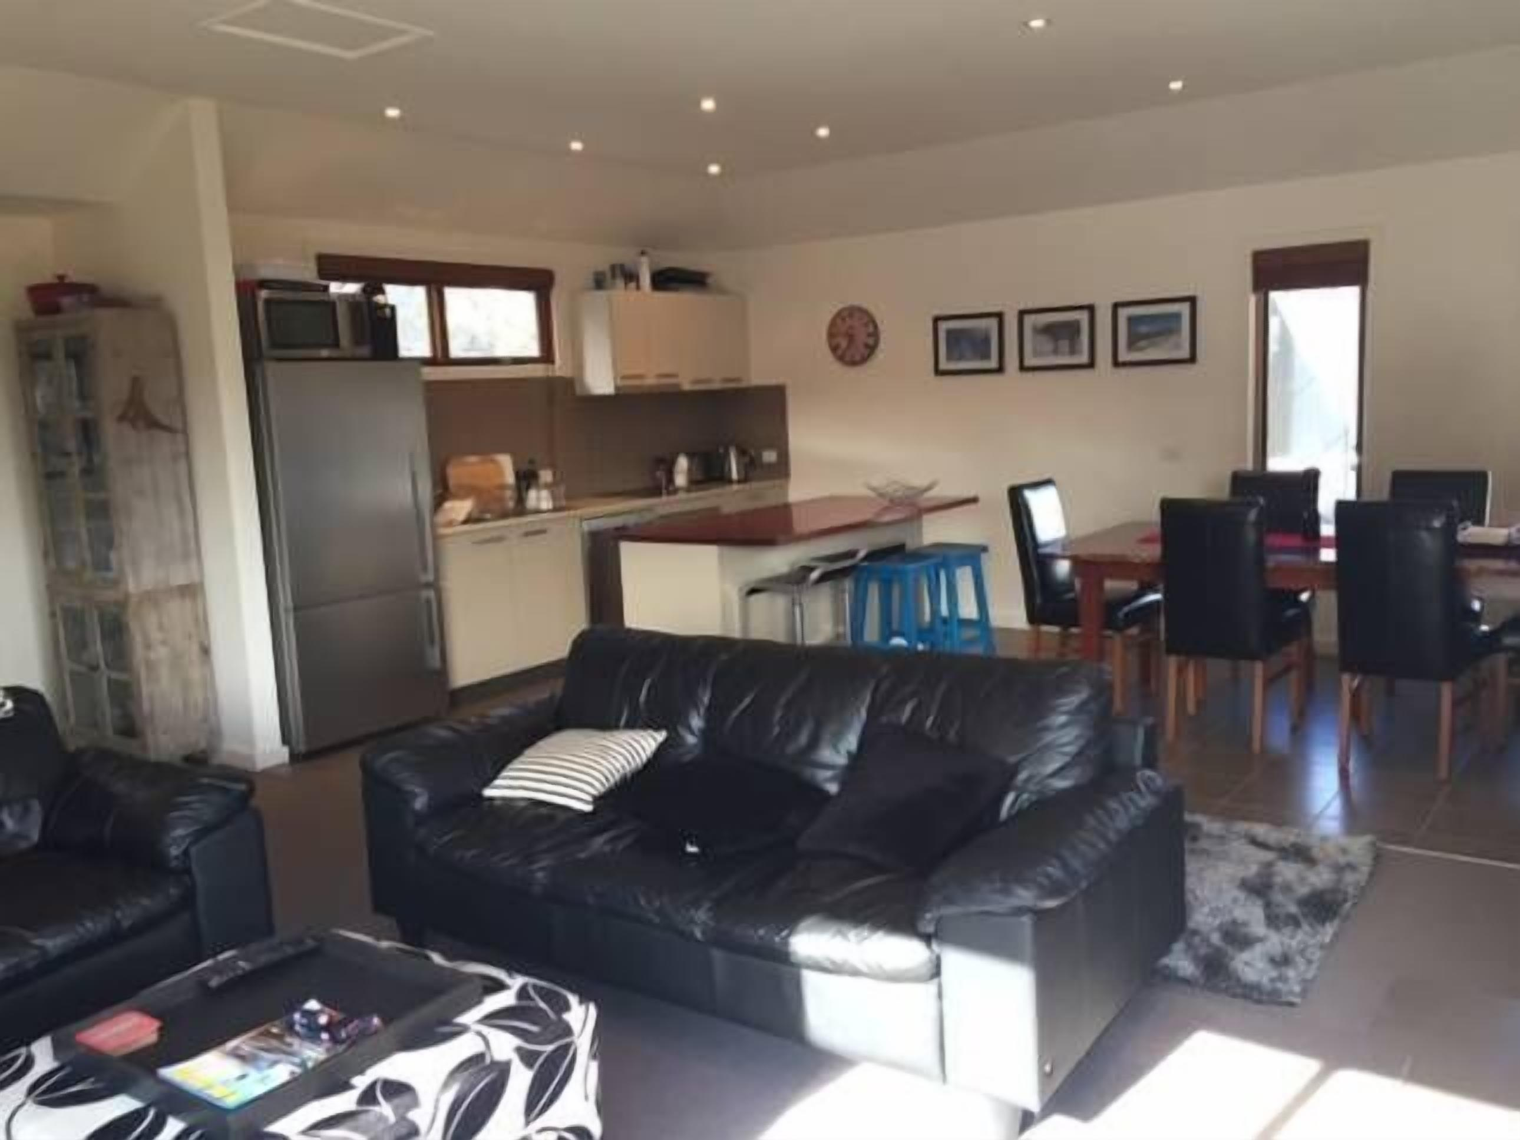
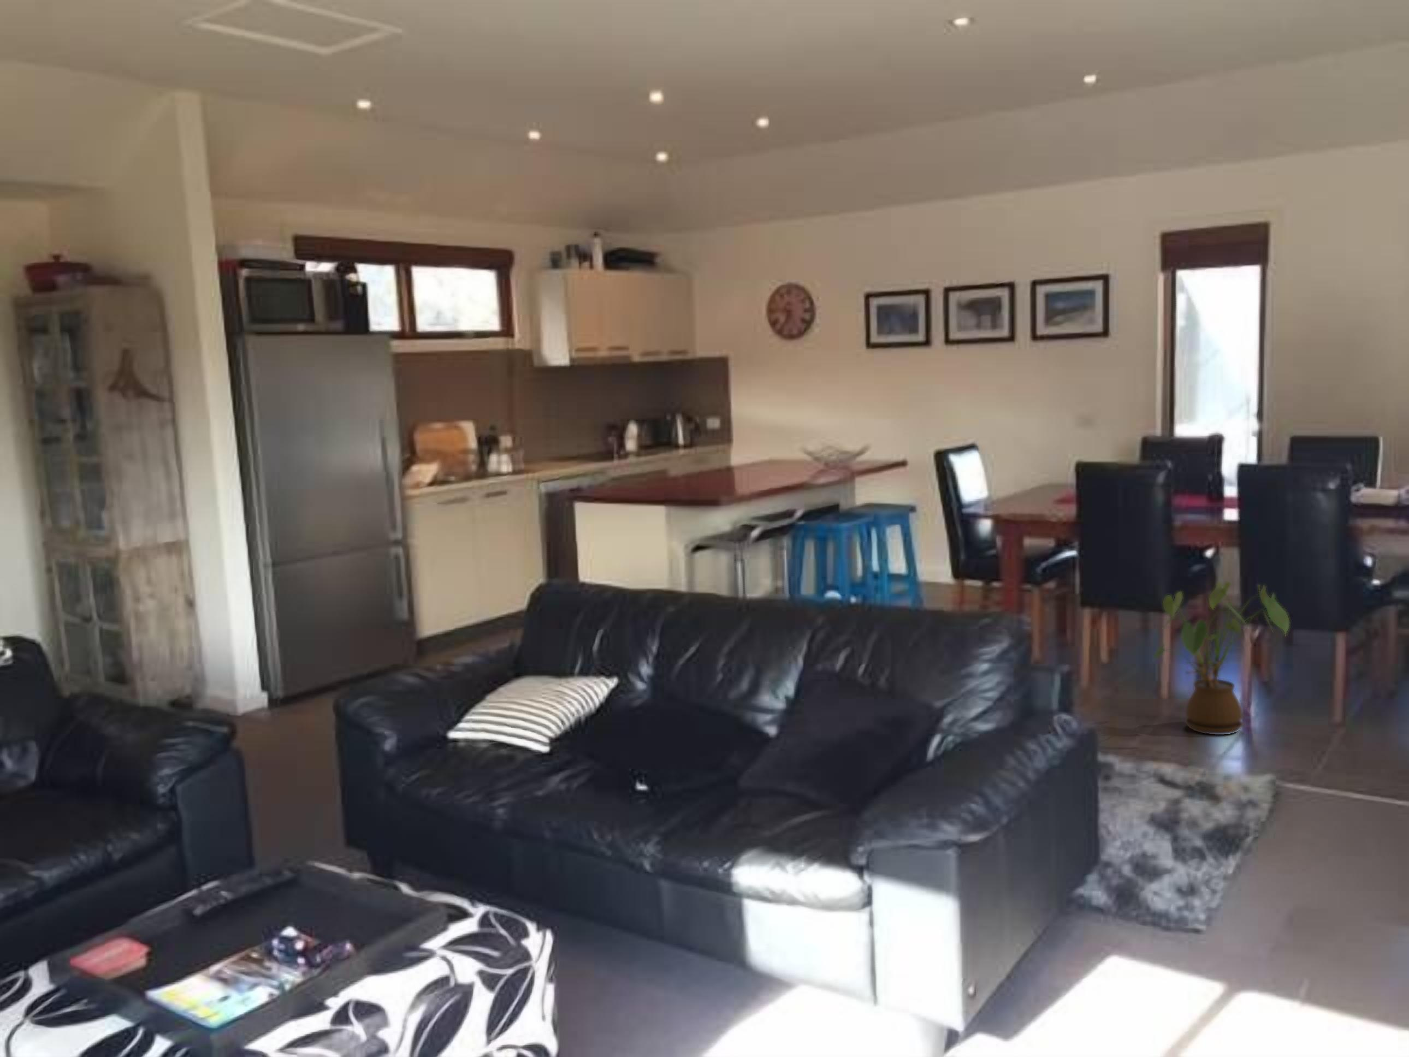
+ house plant (1217, 660)
